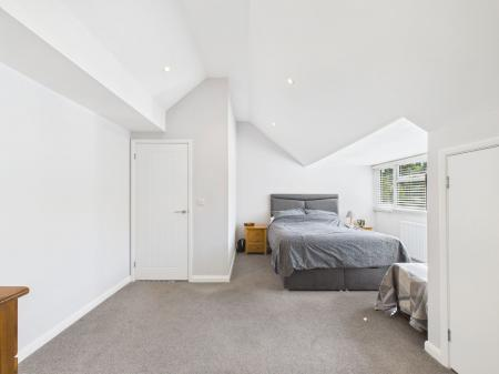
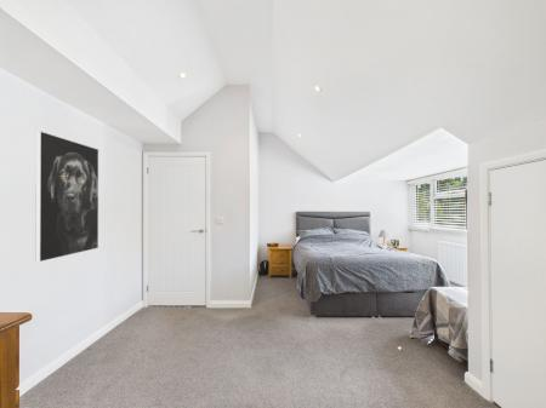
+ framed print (70, 197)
